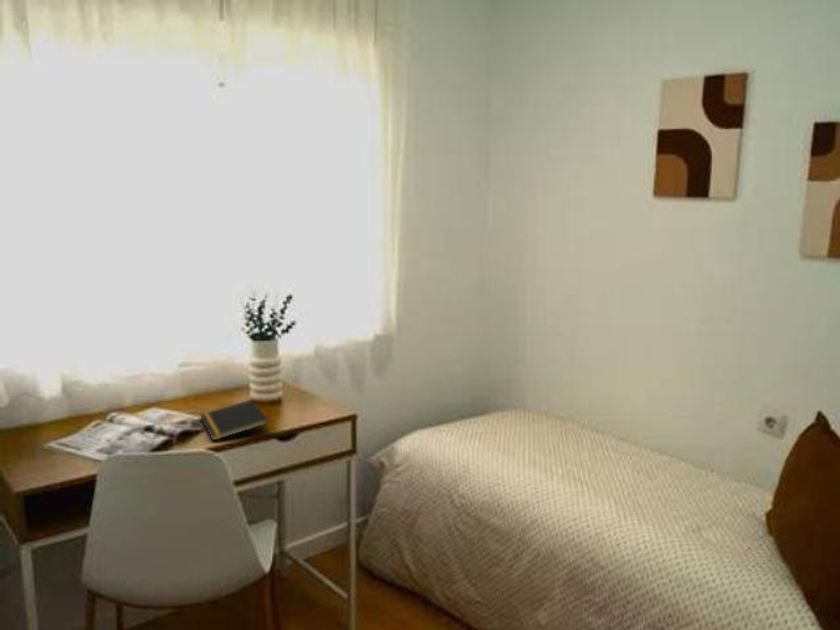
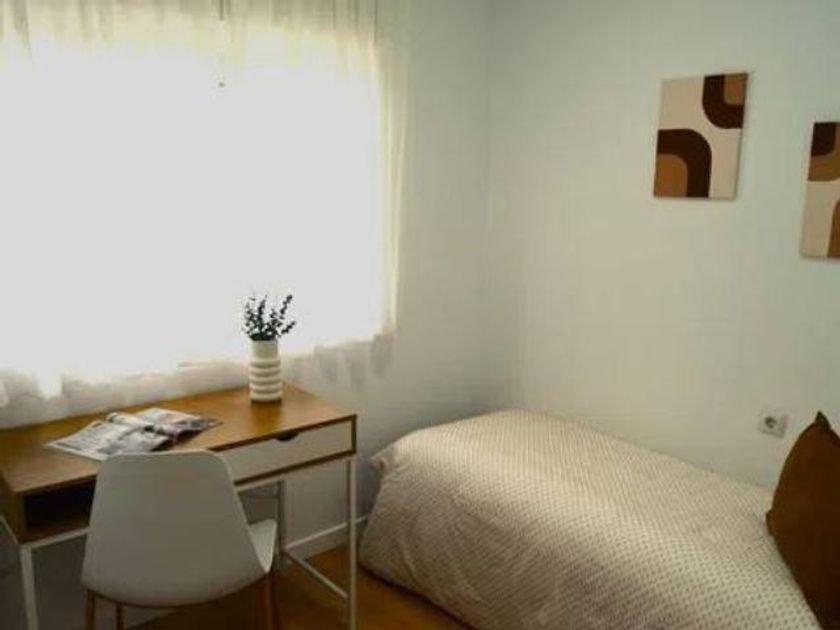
- notepad (233, 418)
